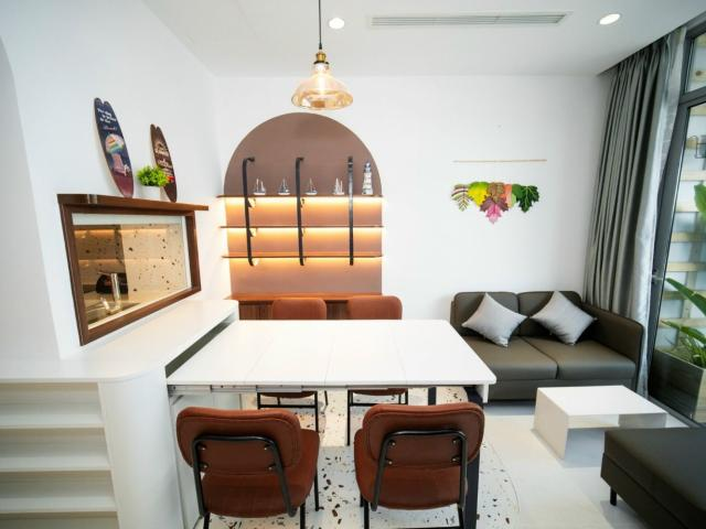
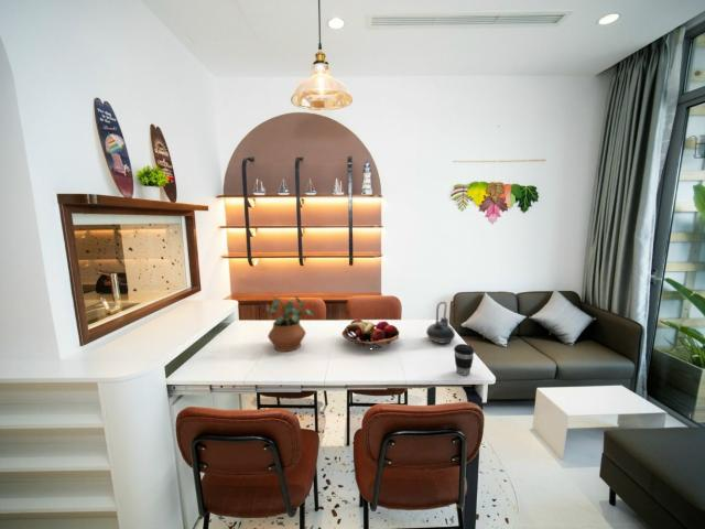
+ teapot (441, 320)
+ fruit basket (370, 332)
+ coffee cup (463, 359)
+ potted plant (291, 322)
